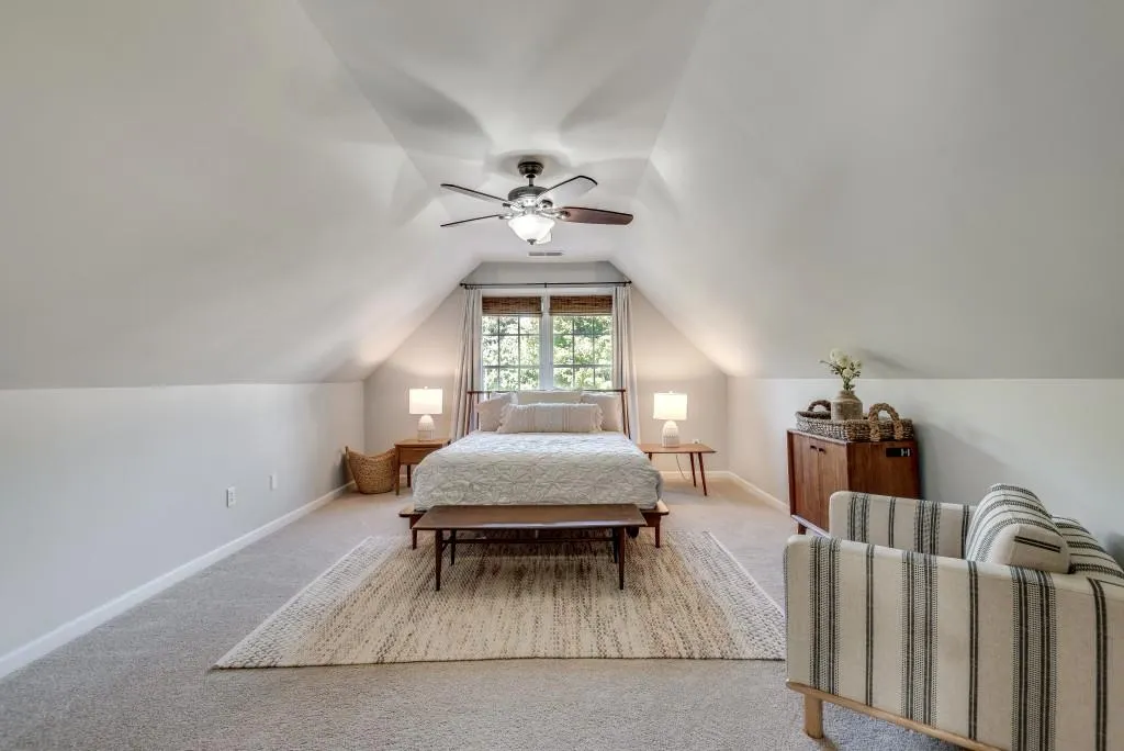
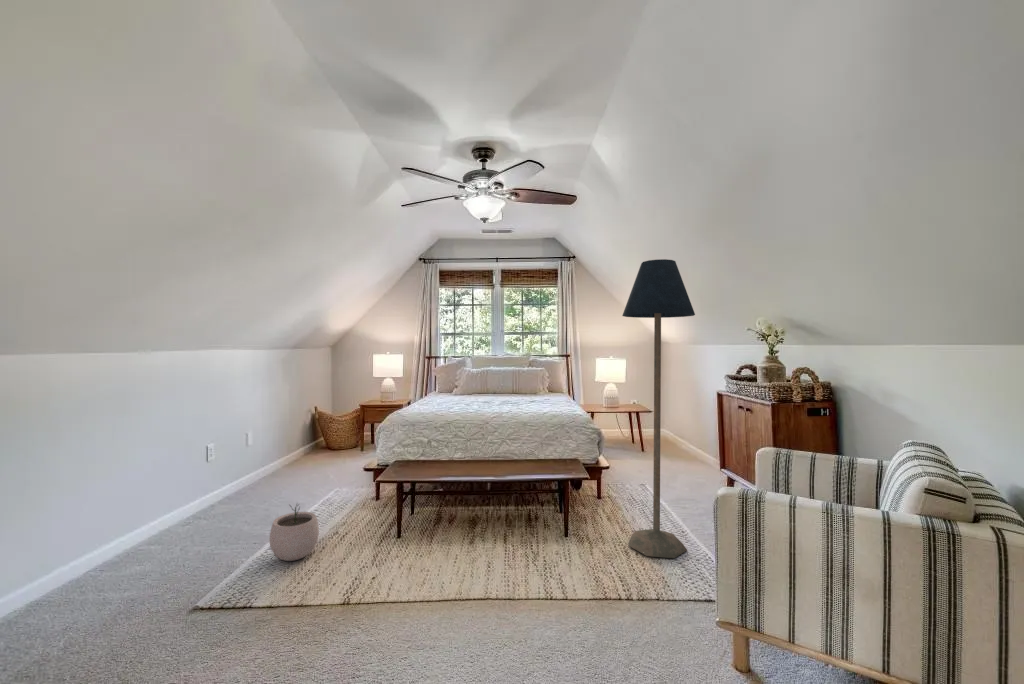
+ plant pot (294, 529)
+ floor lamp (657, 403)
